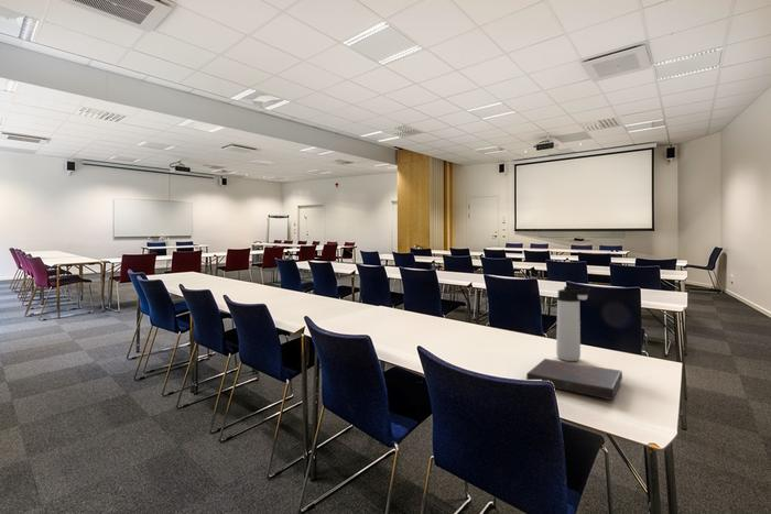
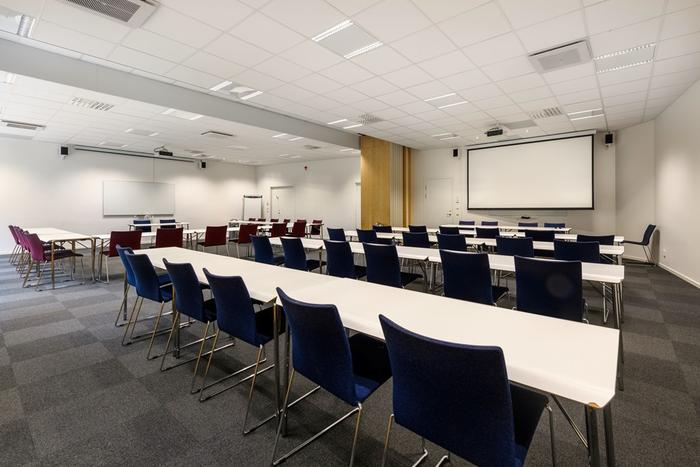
- thermos bottle (573, 324)
- book (574, 376)
